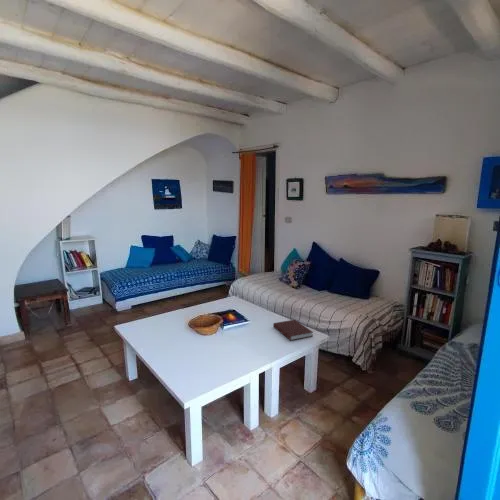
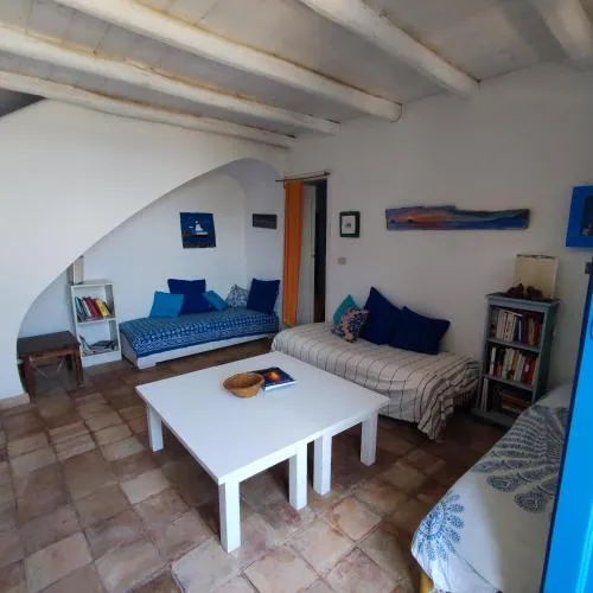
- notebook (292, 329)
